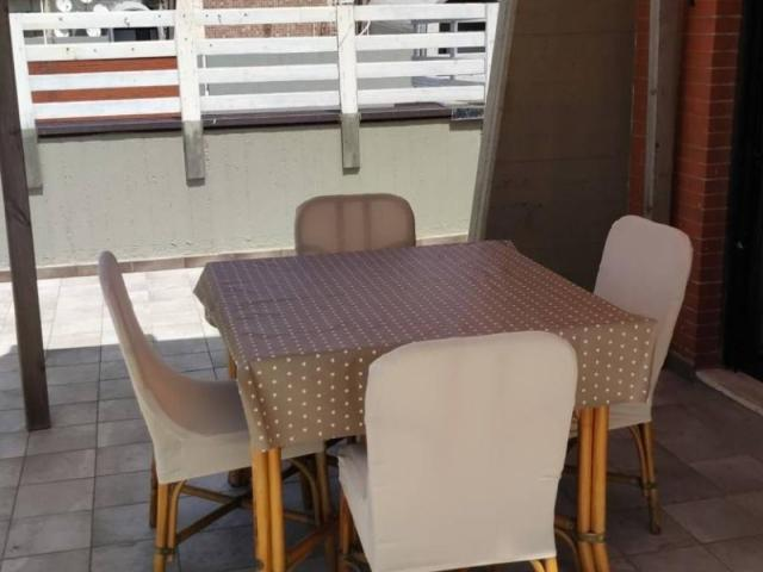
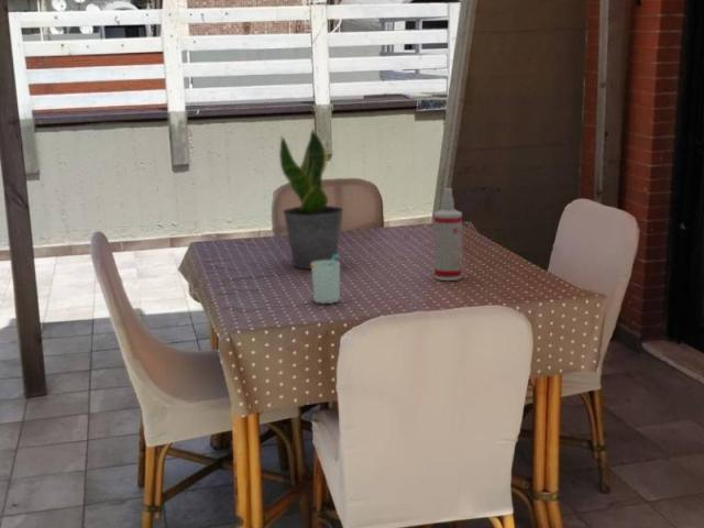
+ potted plant (312, 198)
+ spray bottle (448, 233)
+ cup (324, 277)
